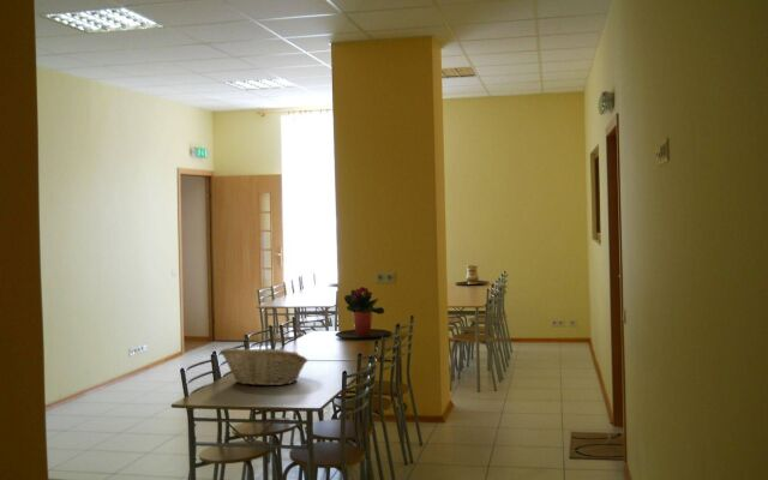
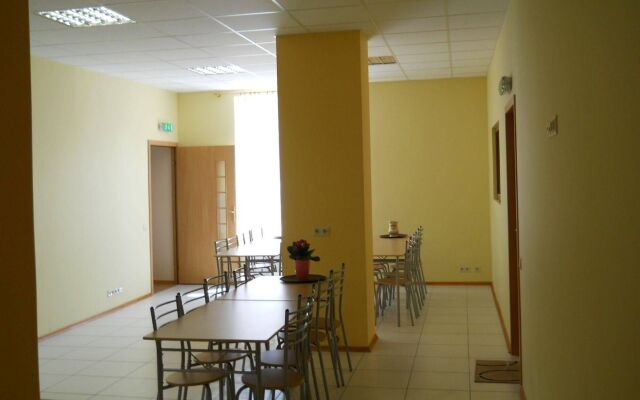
- fruit basket (264, 362)
